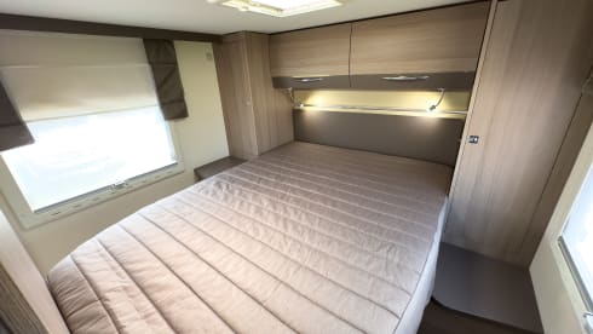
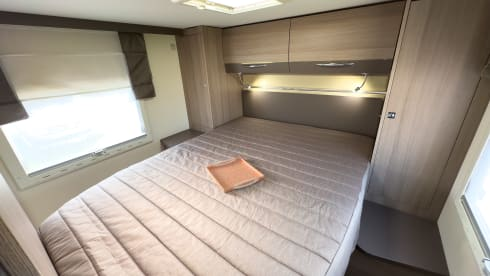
+ serving tray (233, 172)
